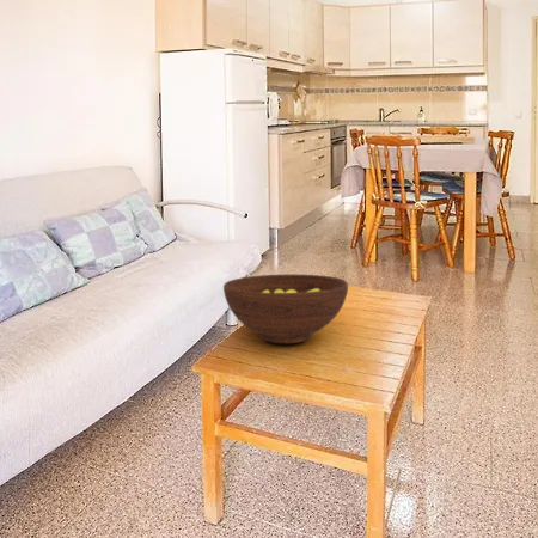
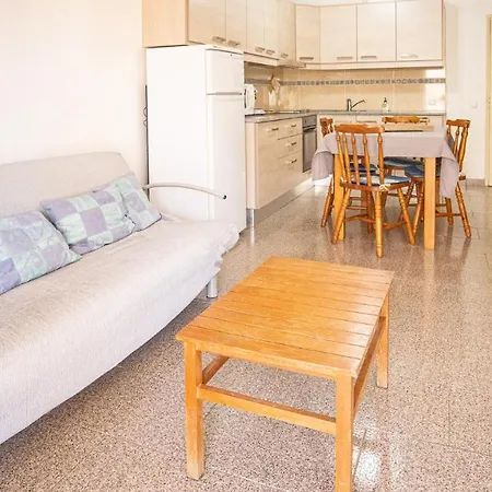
- fruit bowl (286, 311)
